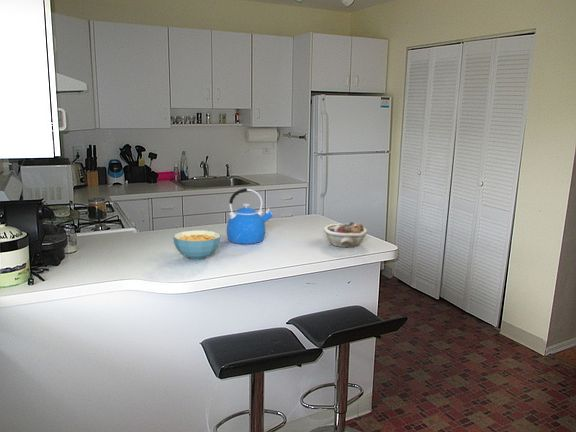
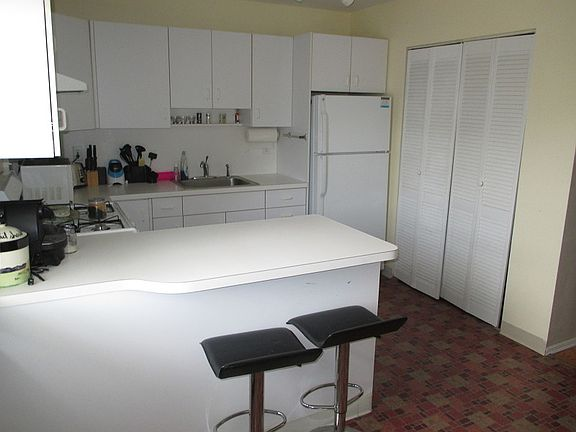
- cereal bowl (197, 246)
- succulent planter (345, 233)
- kettle (250, 214)
